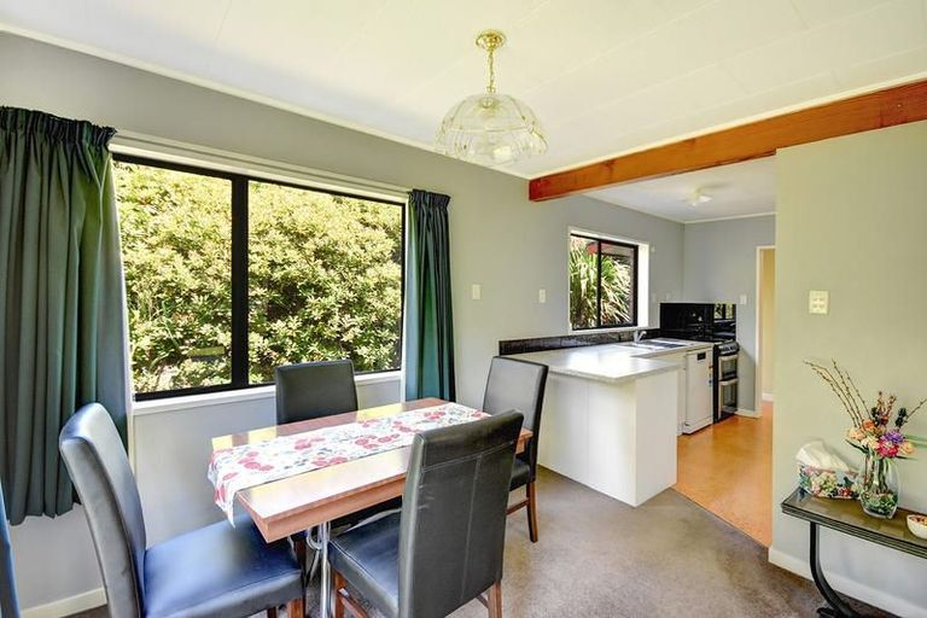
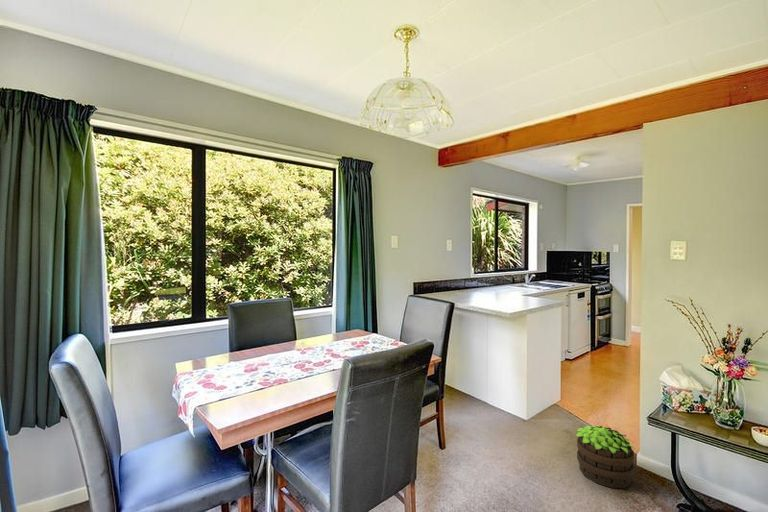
+ potted plant (604, 451)
